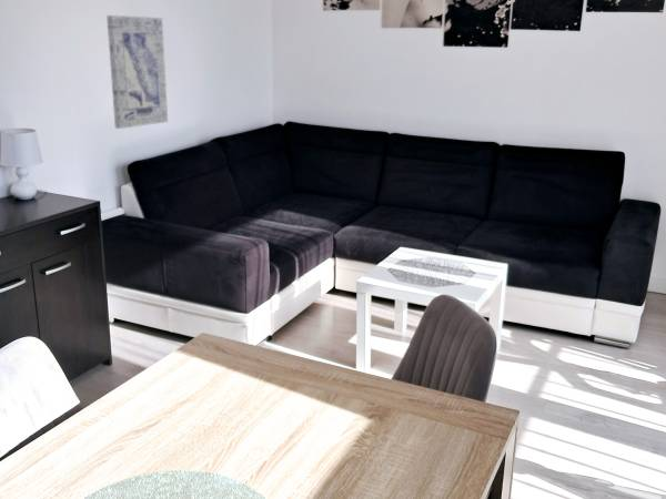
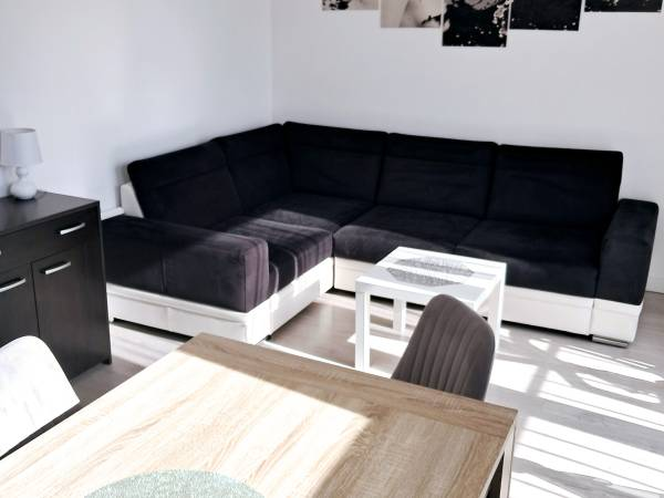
- wall art (139, 71)
